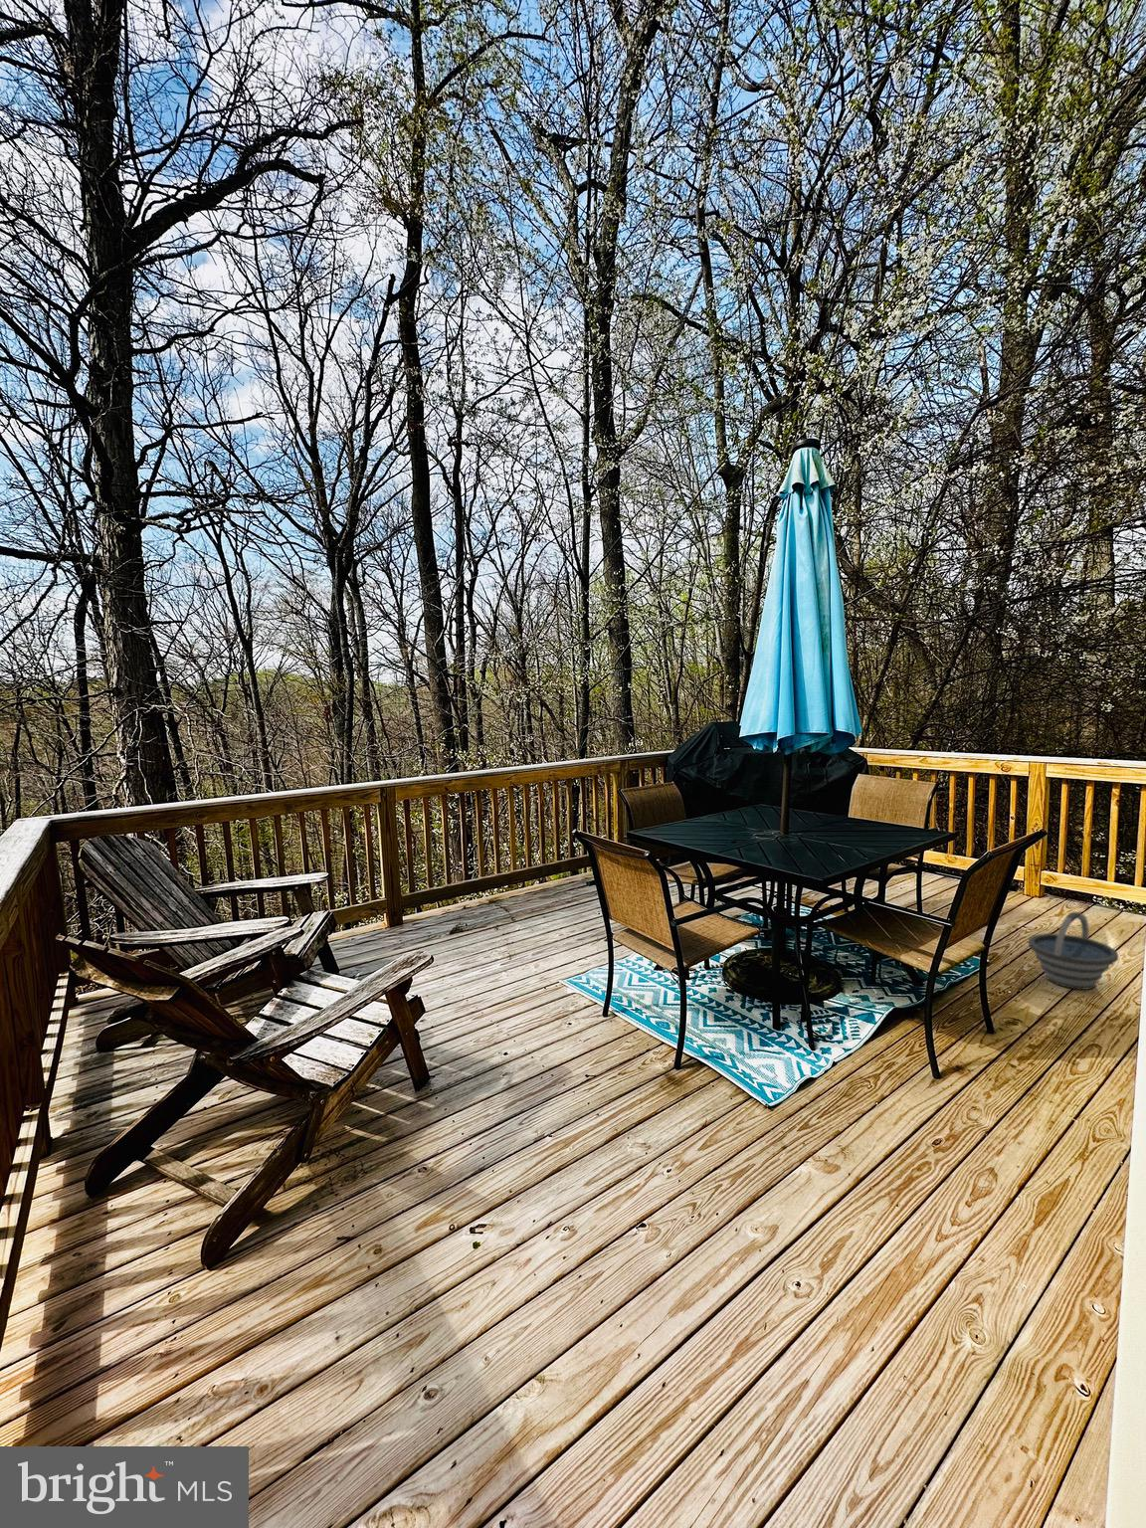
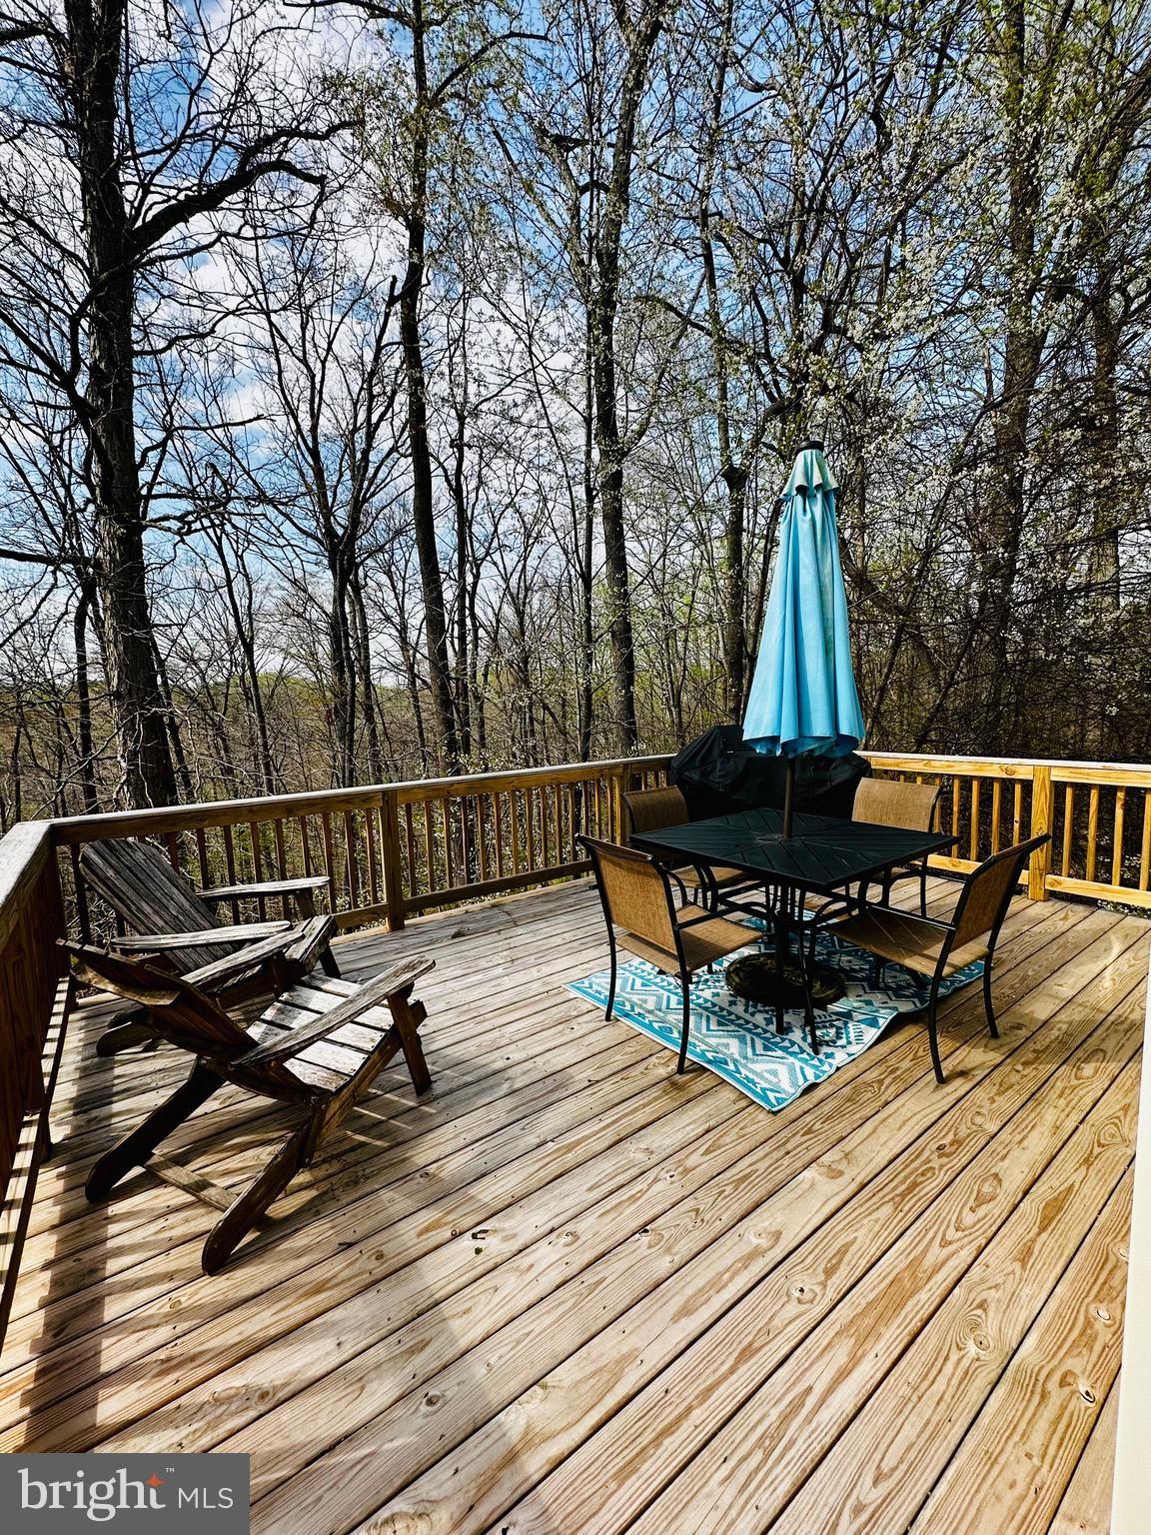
- bucket (1071, 947)
